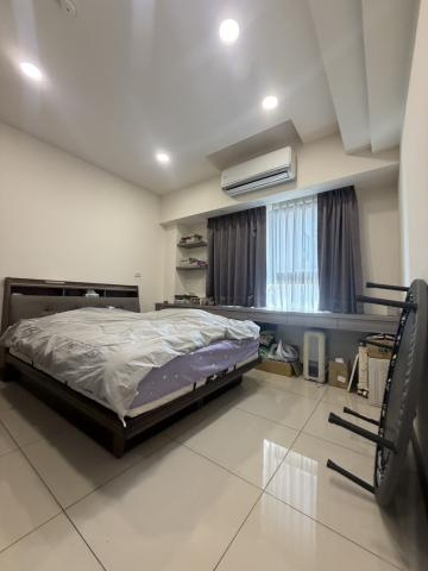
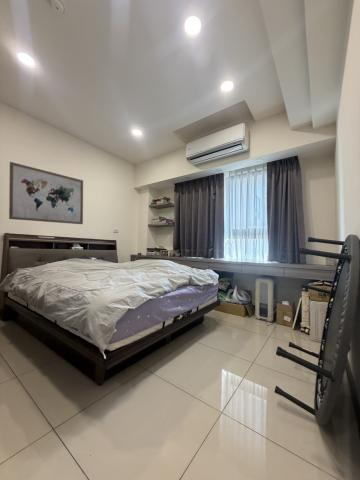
+ wall art (51, 197)
